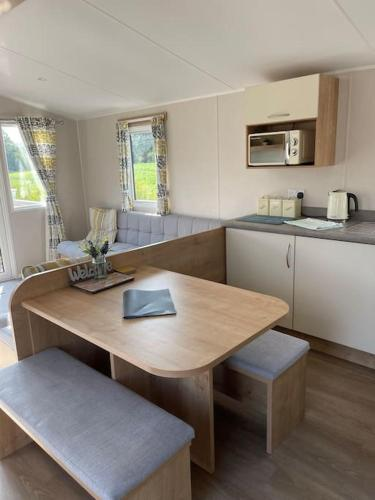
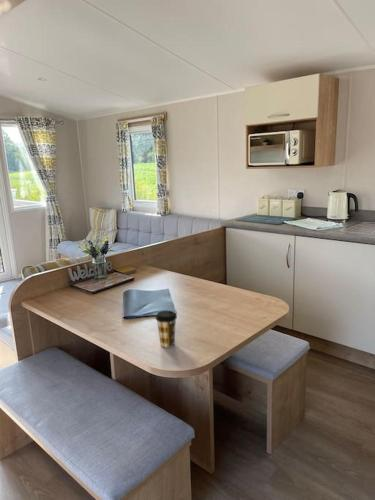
+ coffee cup (166, 329)
